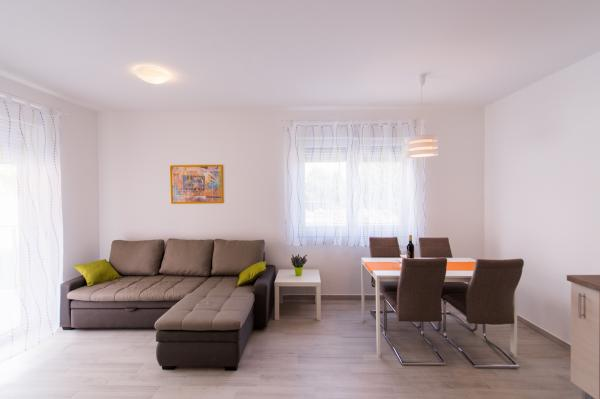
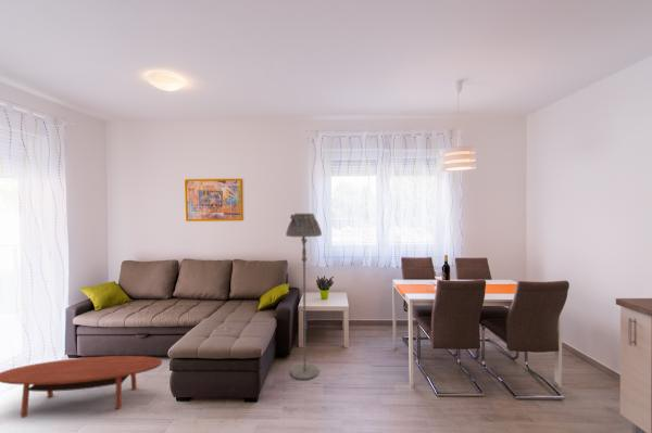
+ floor lamp (304, 292)
+ coffee table (83, 384)
